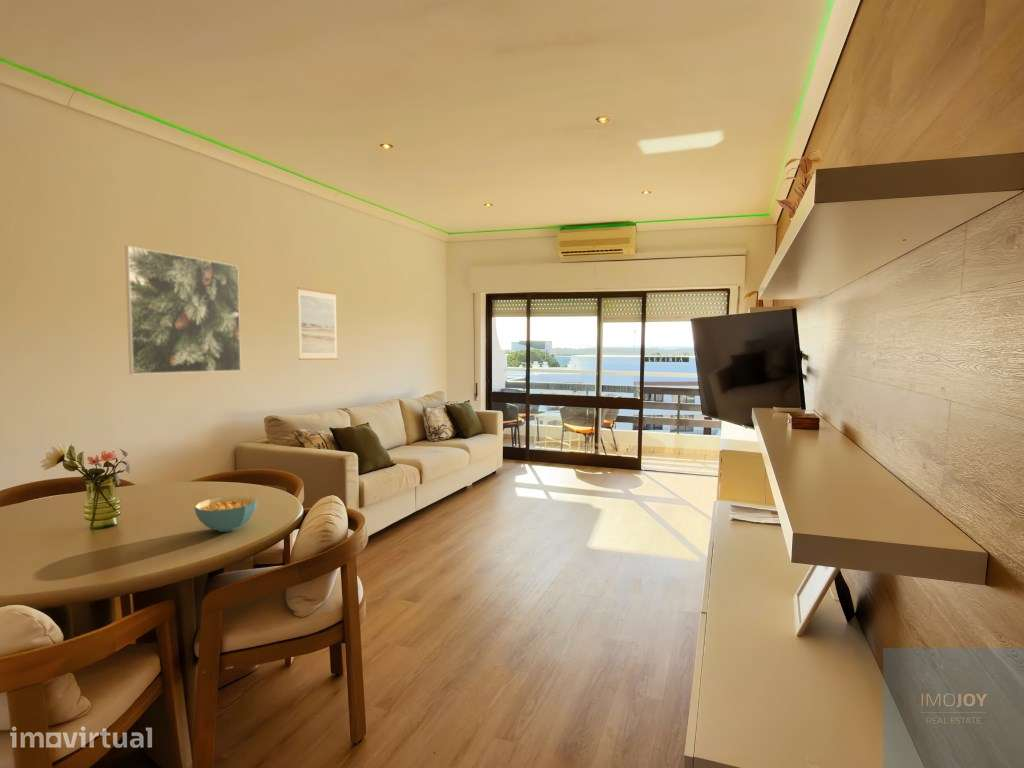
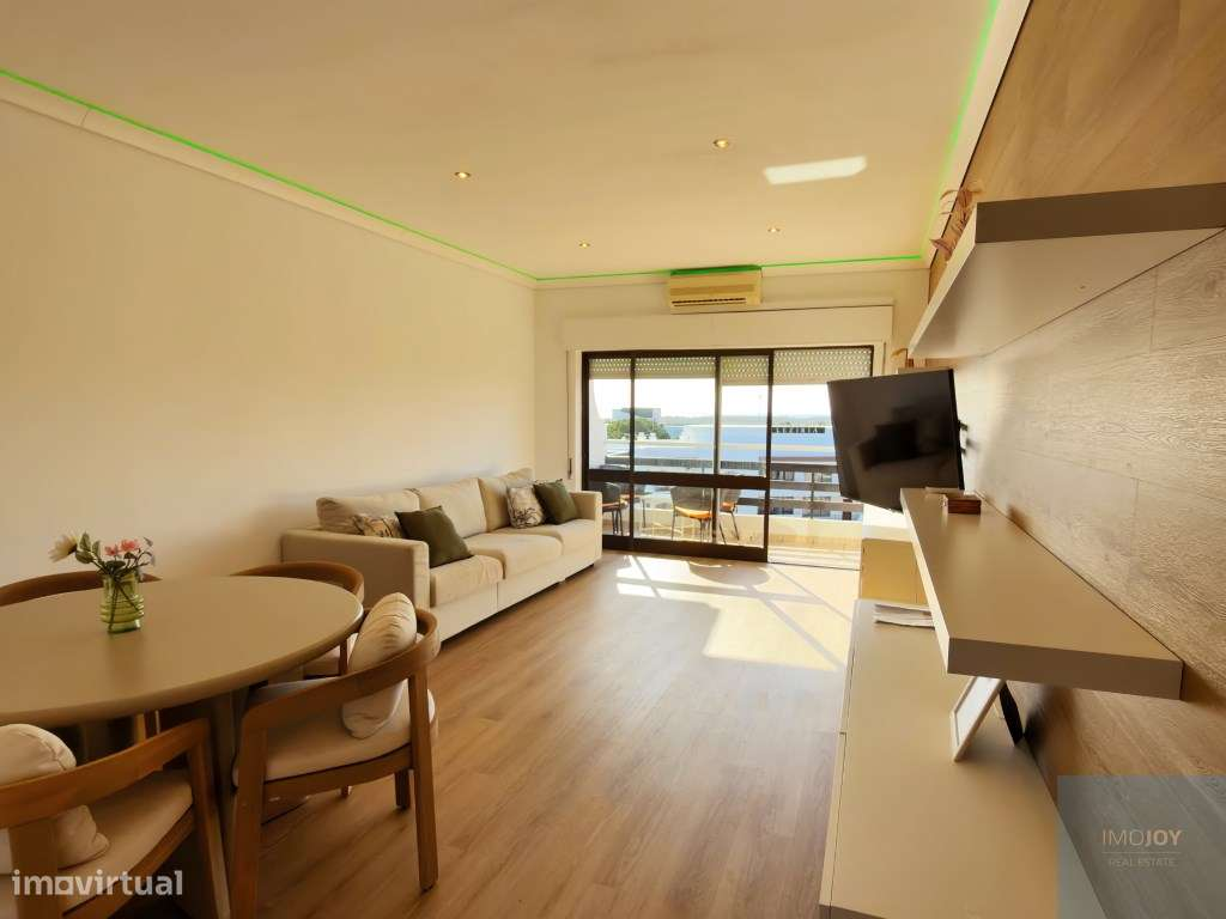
- wall art (318, 325)
- cereal bowl (227, 515)
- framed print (188, 315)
